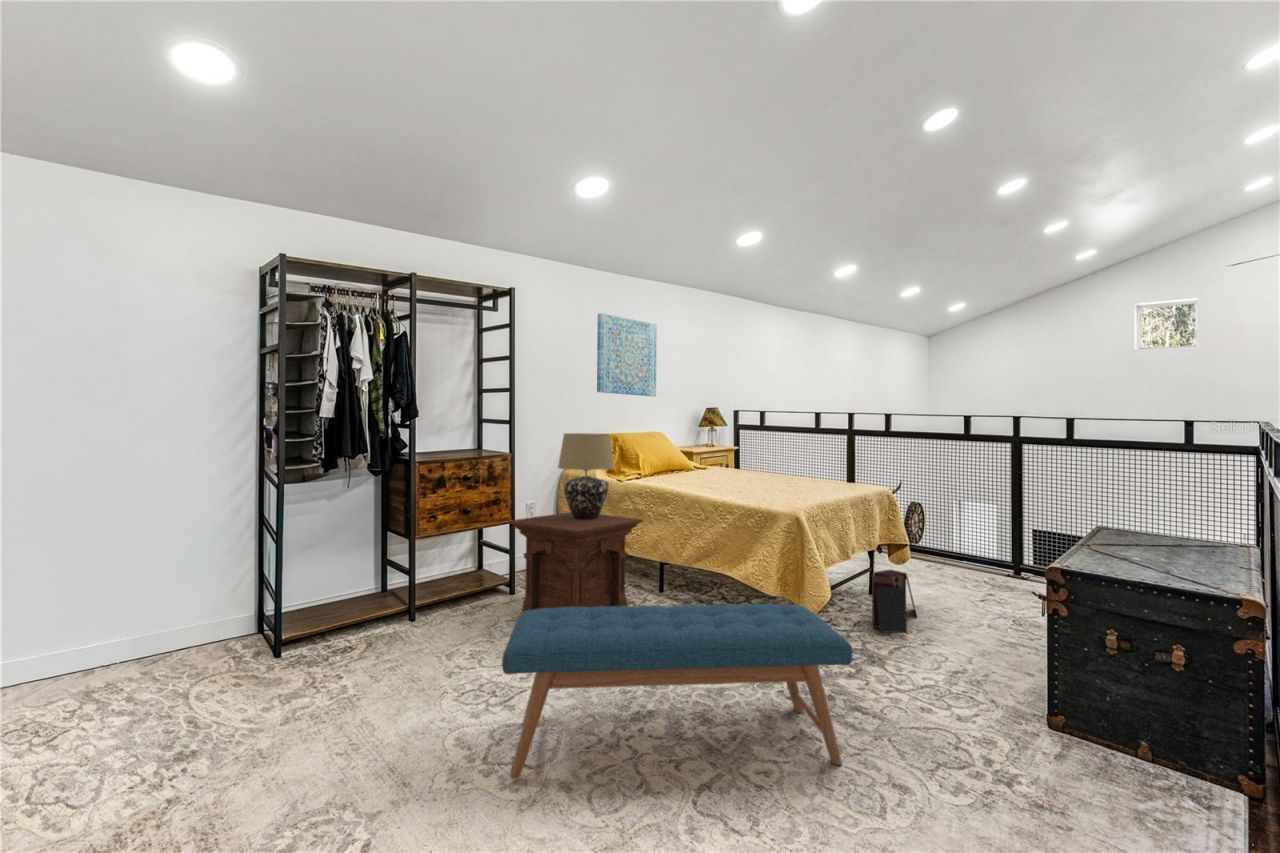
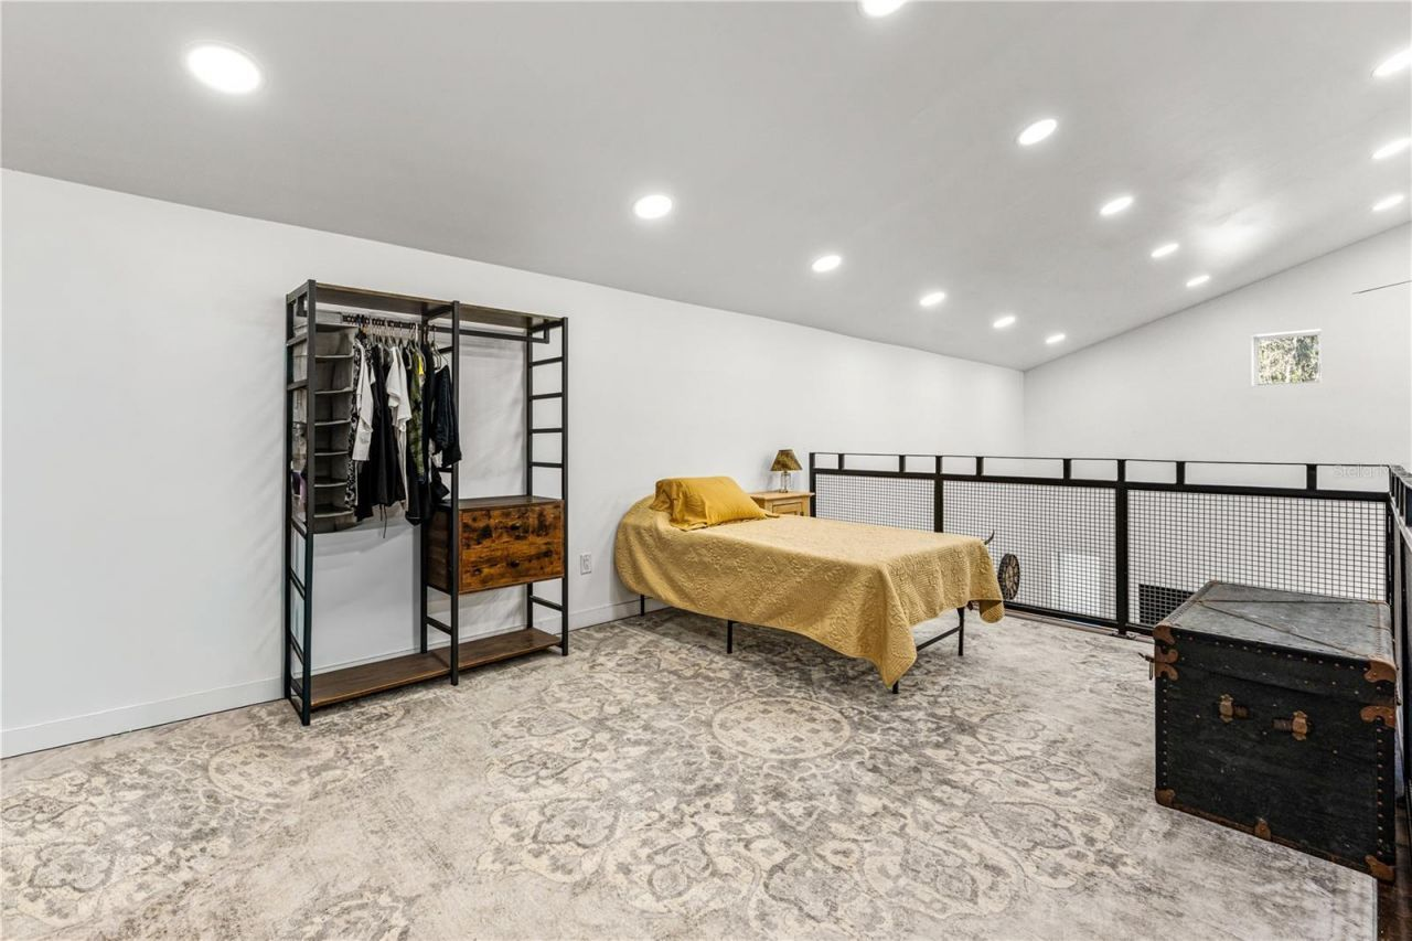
- bench (672, 679)
- speaker (895, 599)
- wall art (628, 356)
- side table (575, 564)
- table lamp (586, 475)
